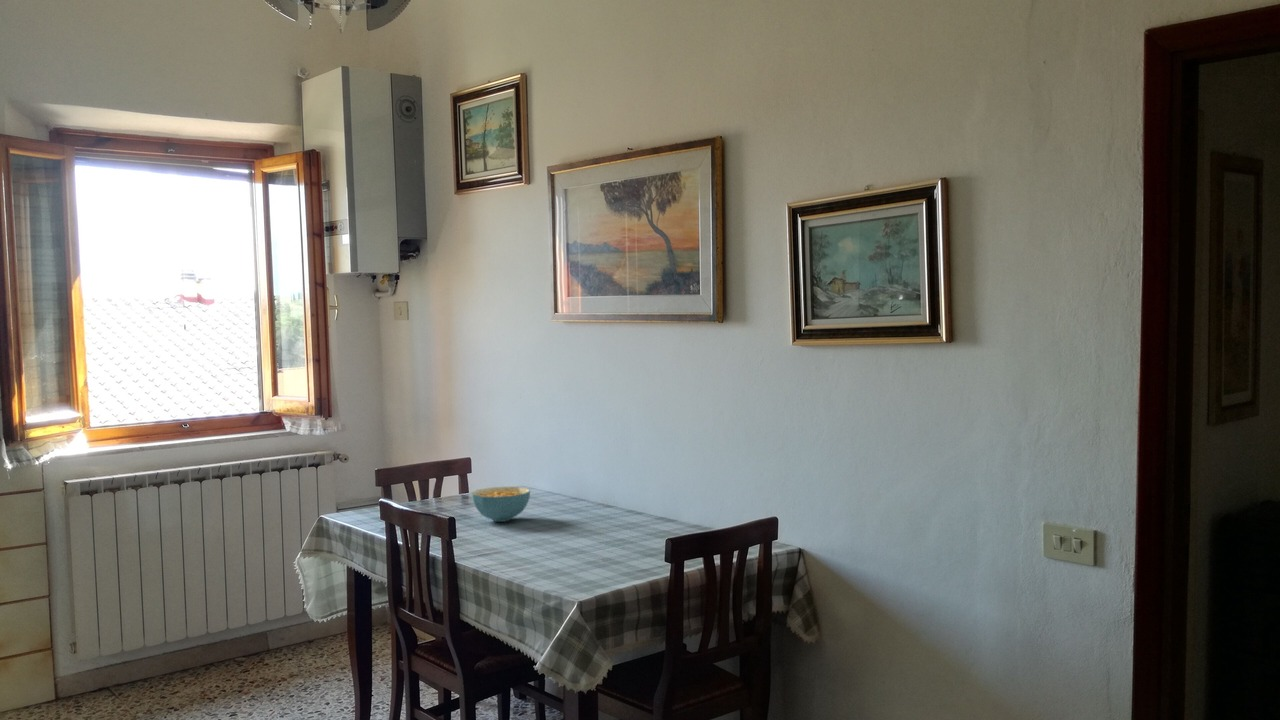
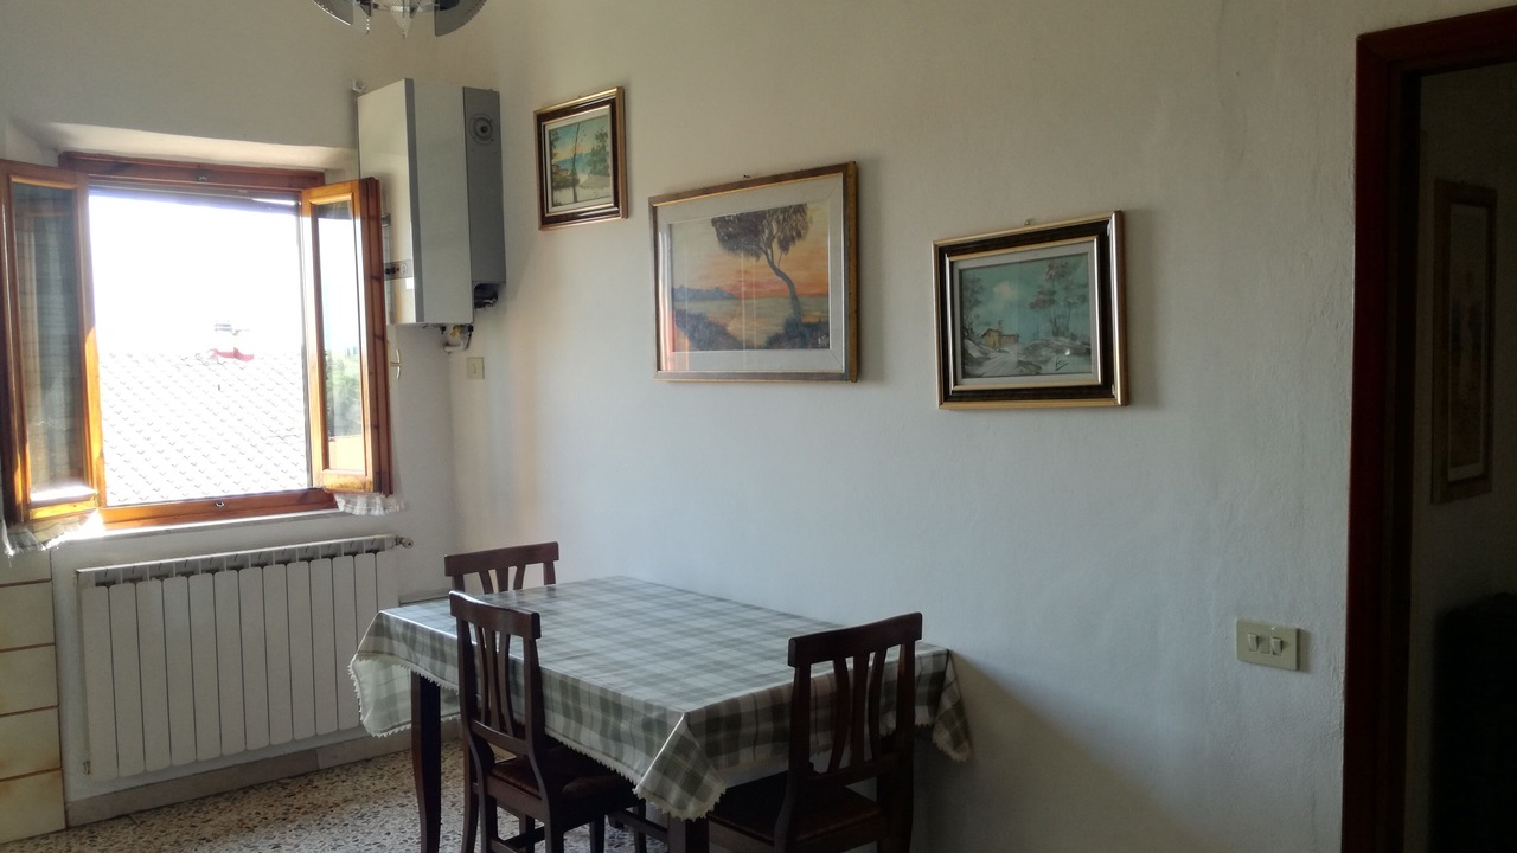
- cereal bowl (501, 505)
